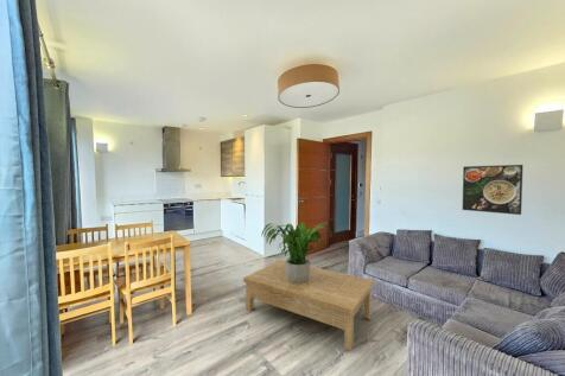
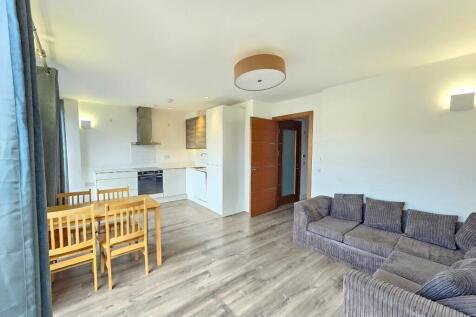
- coffee table (307, 295)
- potted plant (299, 251)
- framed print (490, 189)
